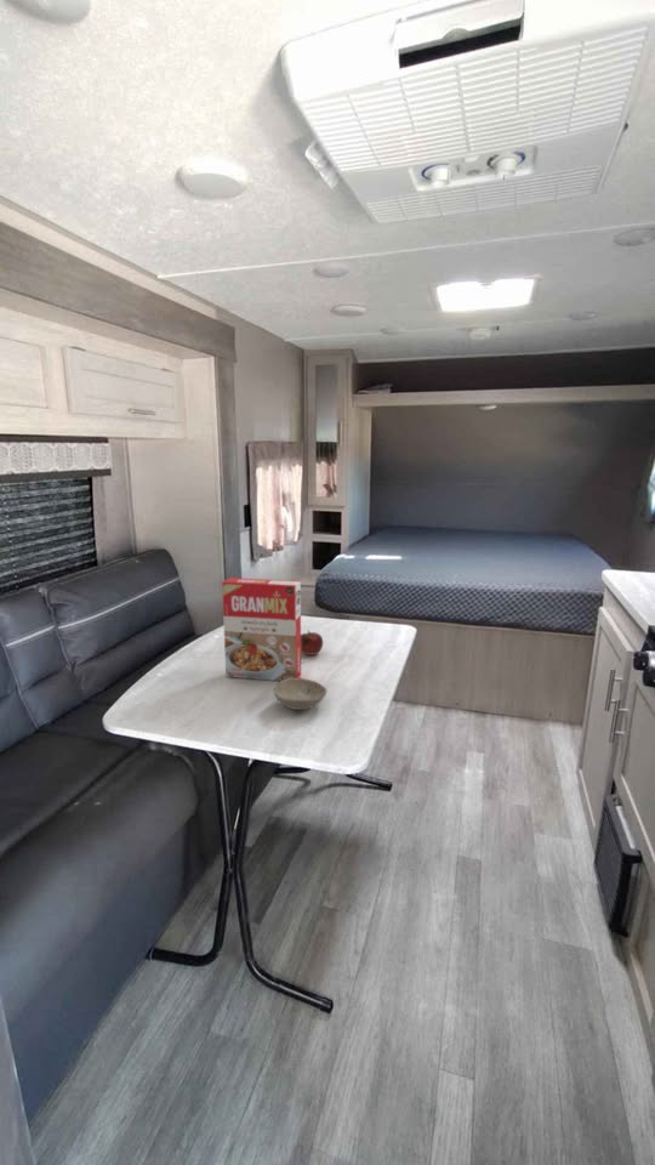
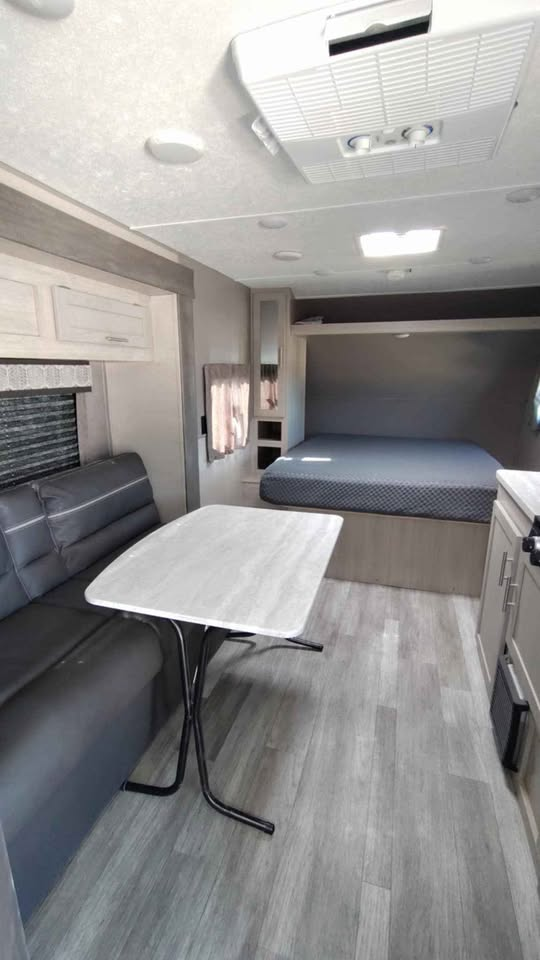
- cereal box (262, 629)
- bowl (300, 697)
- fruit (309, 642)
